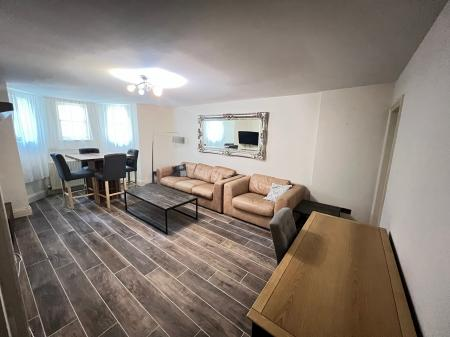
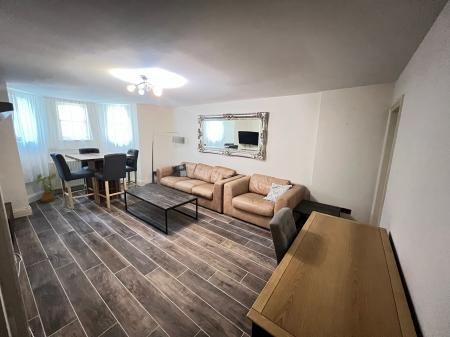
+ house plant (48, 187)
